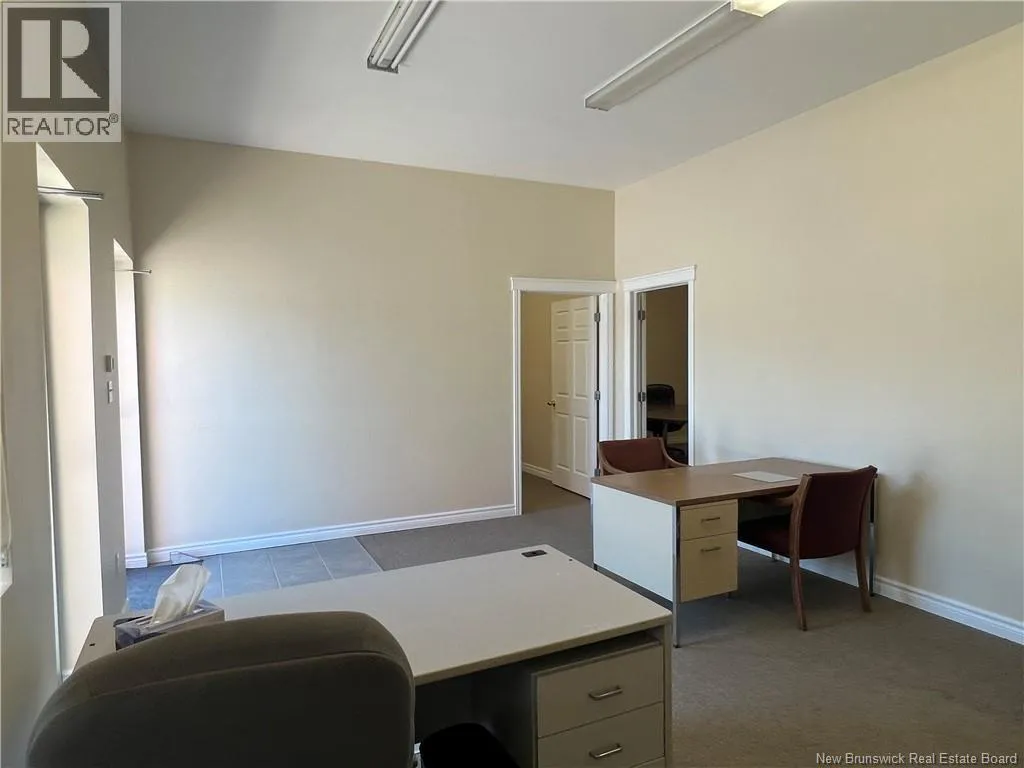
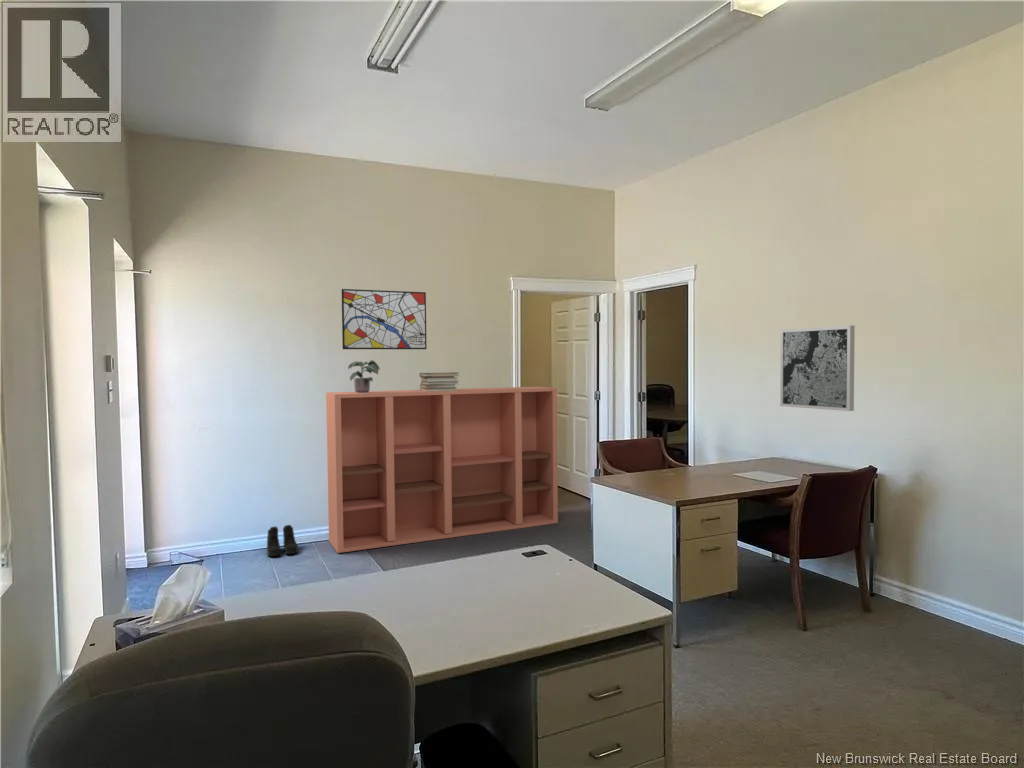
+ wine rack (447, 460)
+ boots (284, 539)
+ potted plant (362, 376)
+ wall art (385, 320)
+ wall art (815, 368)
+ book stack (439, 381)
